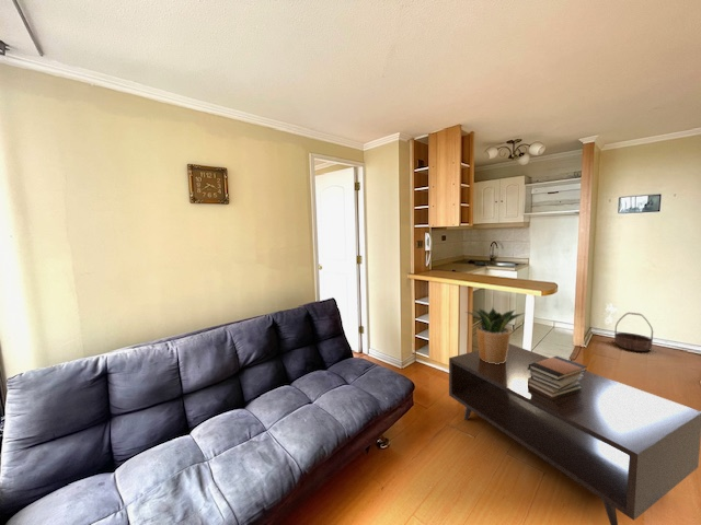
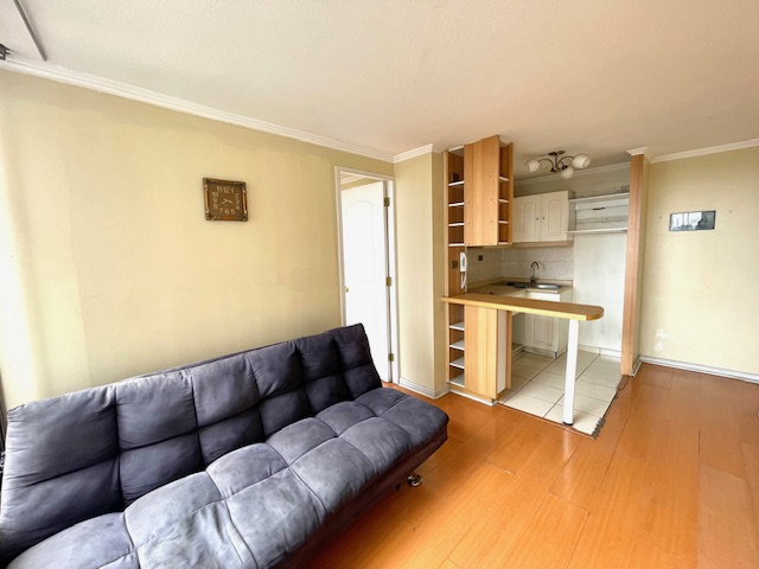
- coffee table (549, 413)
- basket (633, 334)
- book stack (555, 375)
- potted plant (495, 334)
